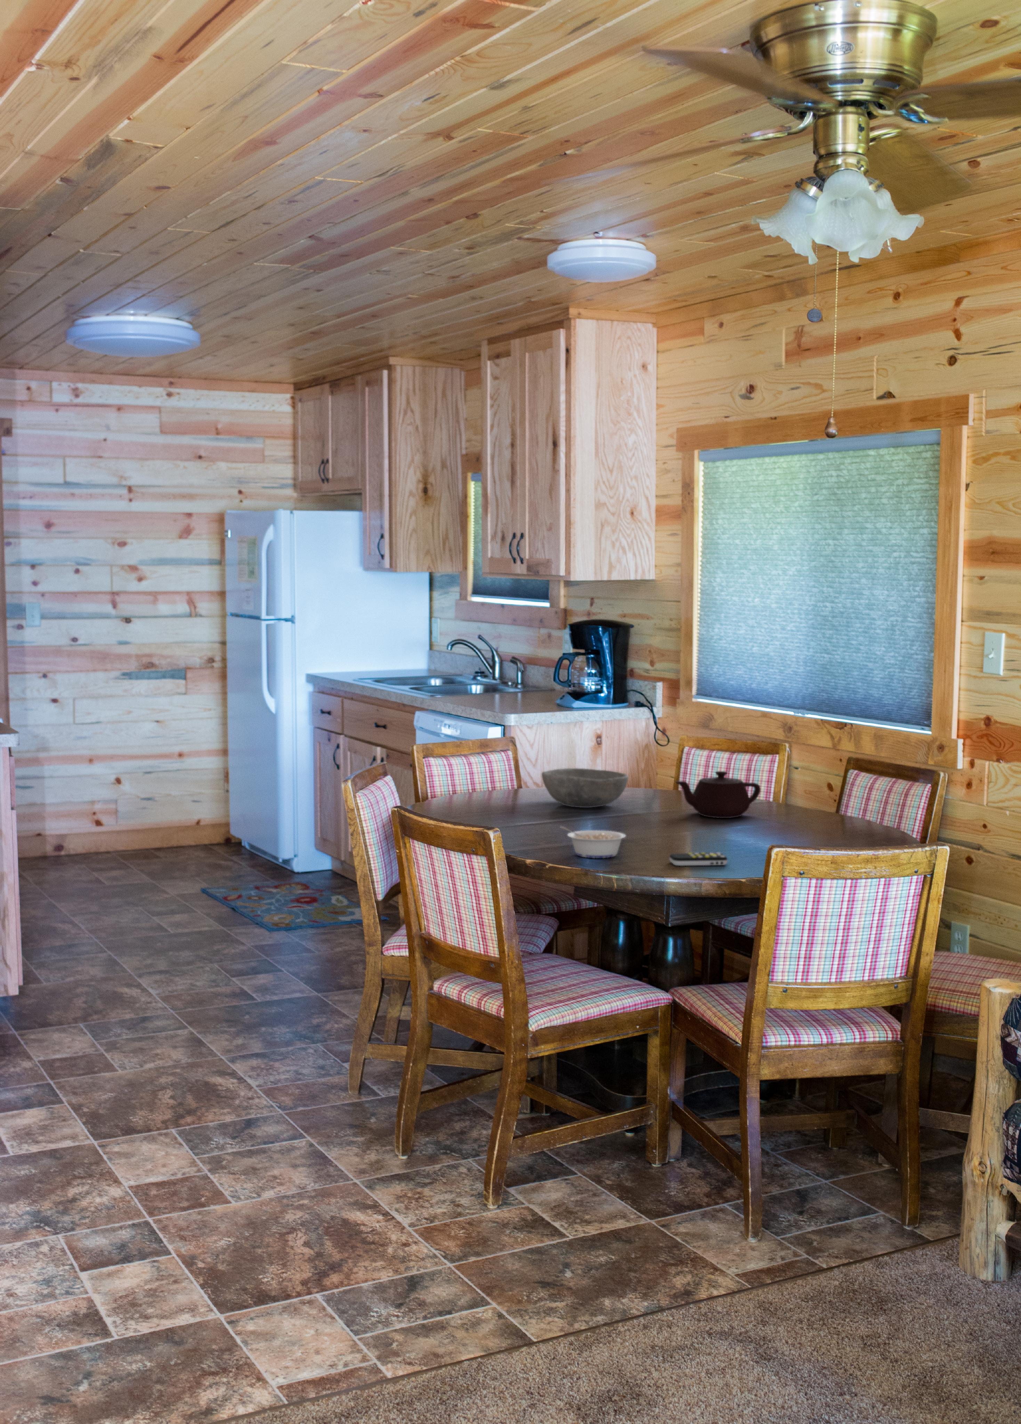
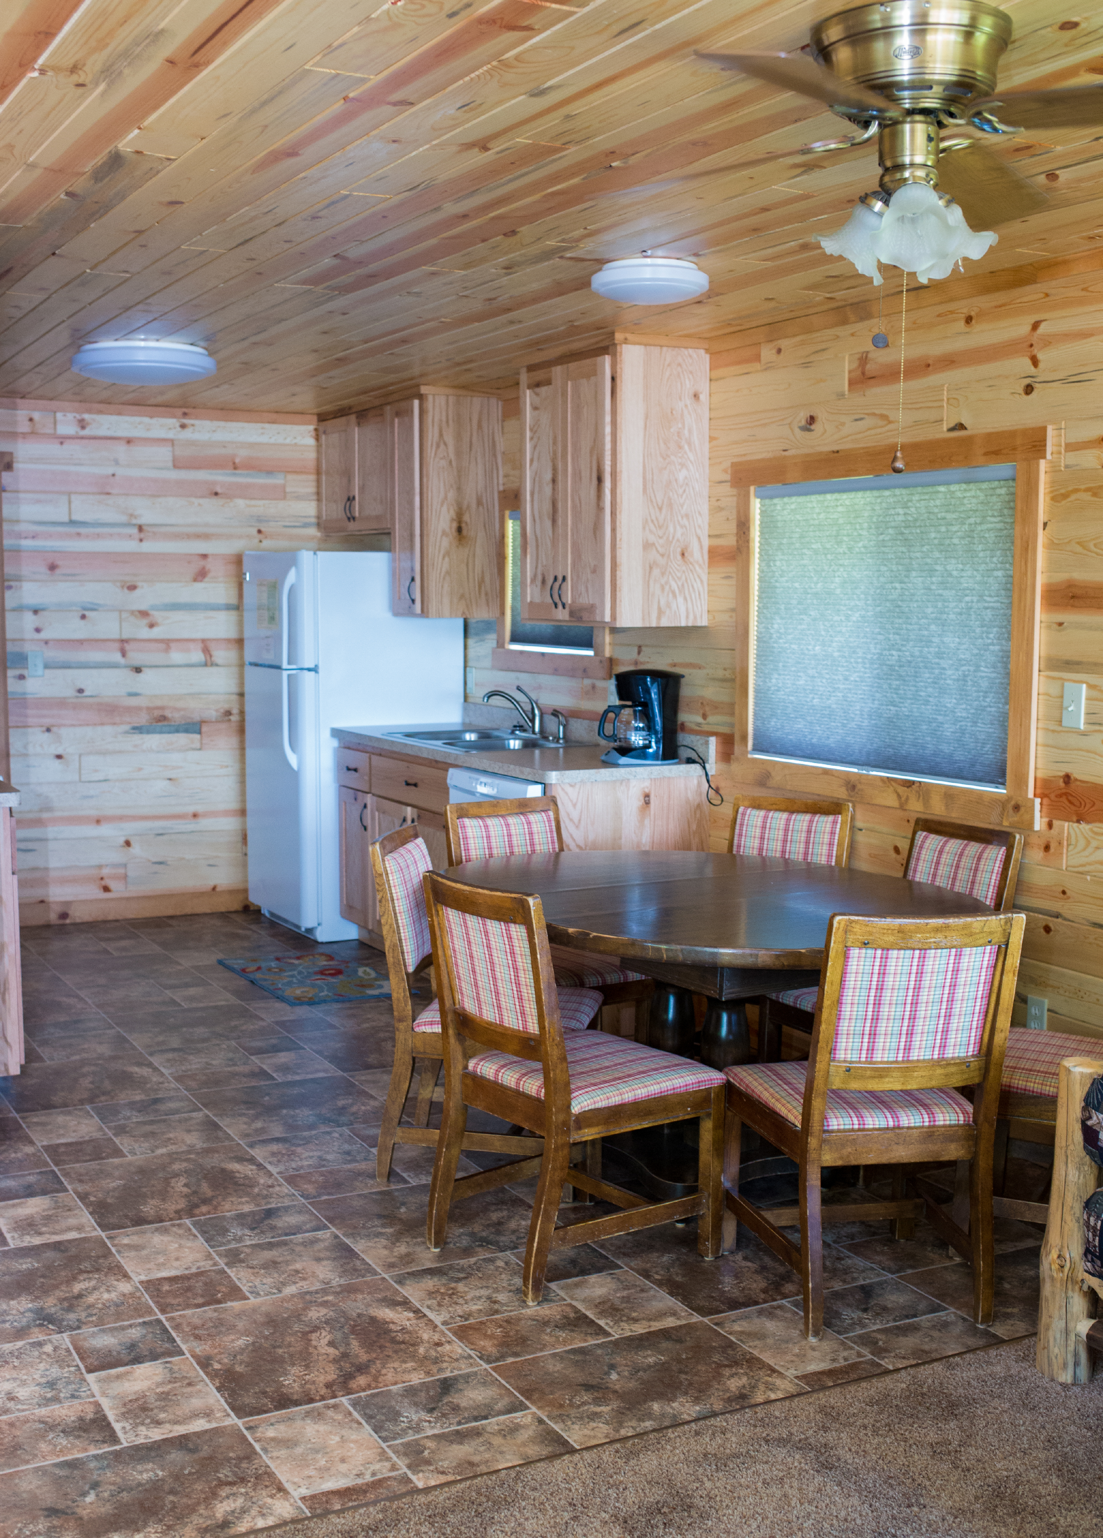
- bowl (585, 789)
- legume (594, 843)
- teapot (717, 793)
- remote control (698, 858)
